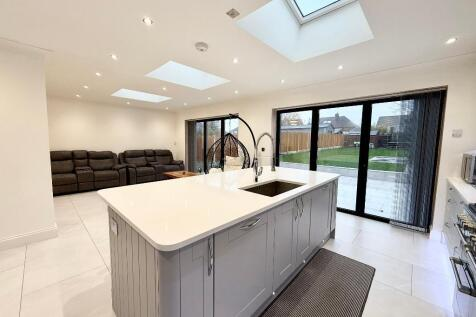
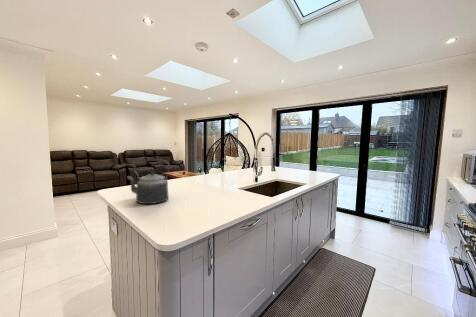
+ kettle (149, 179)
